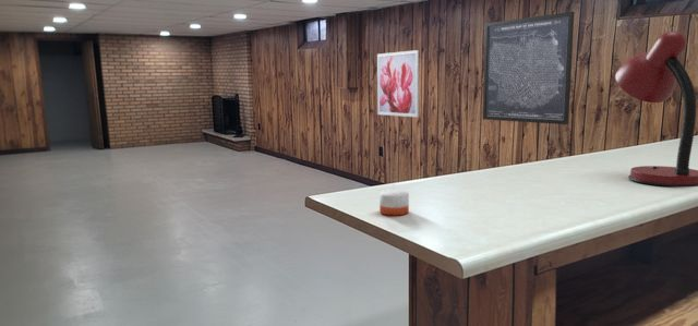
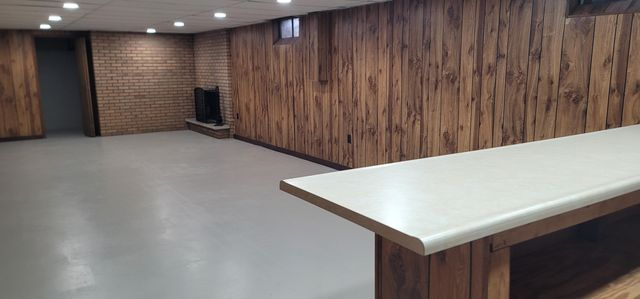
- wall art (397, 84)
- desk lamp (660, 101)
- candle (394, 192)
- wall art (524, 70)
